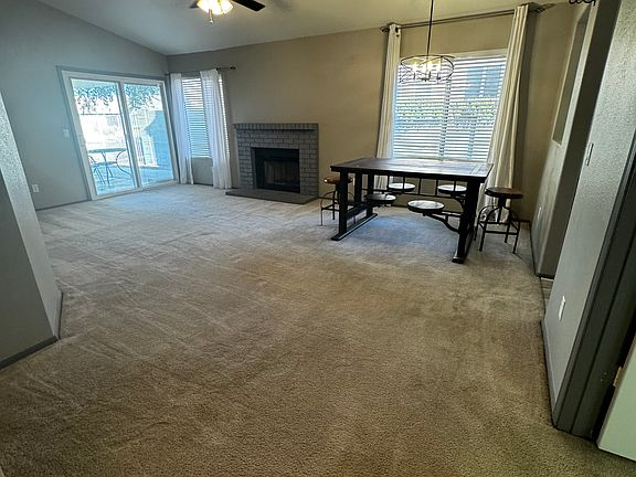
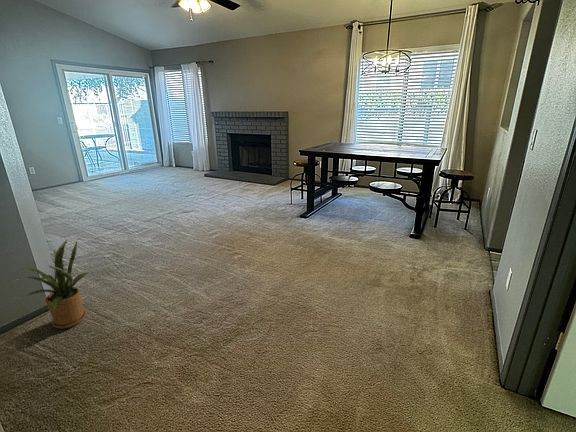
+ house plant (56, 286)
